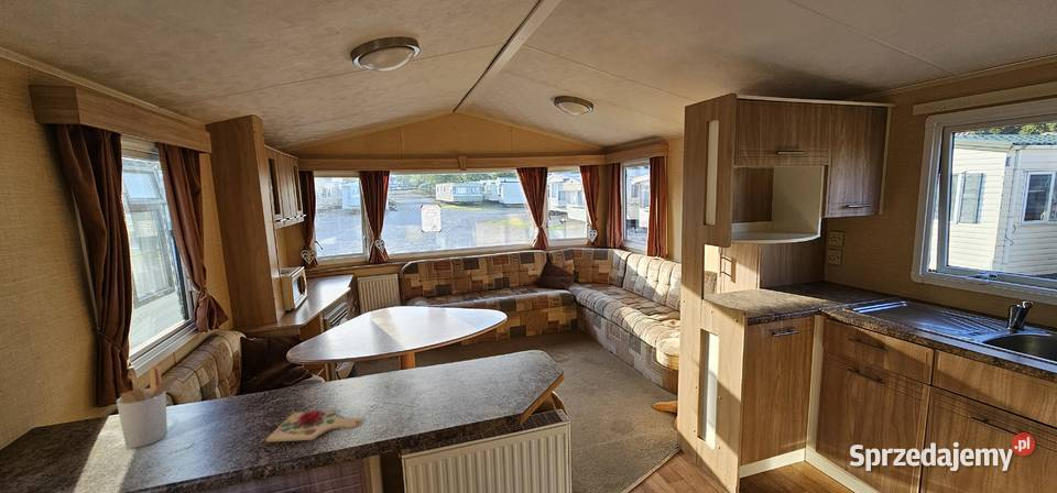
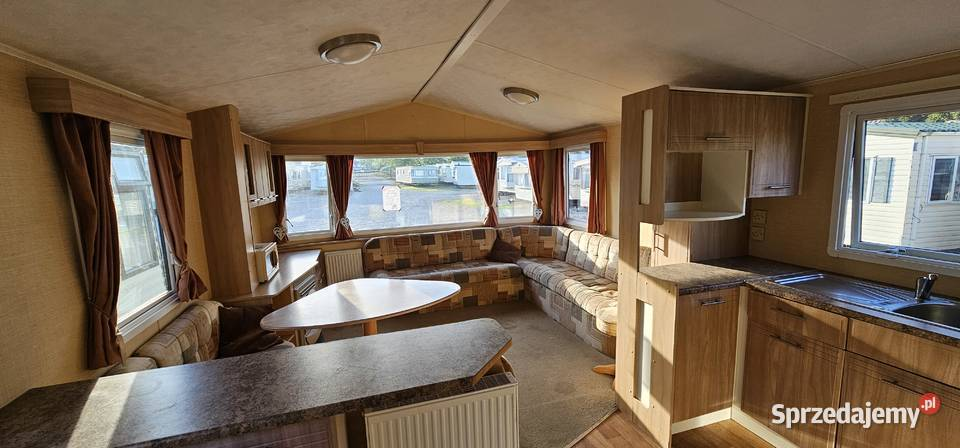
- cutting board (320, 420)
- utensil holder (153, 405)
